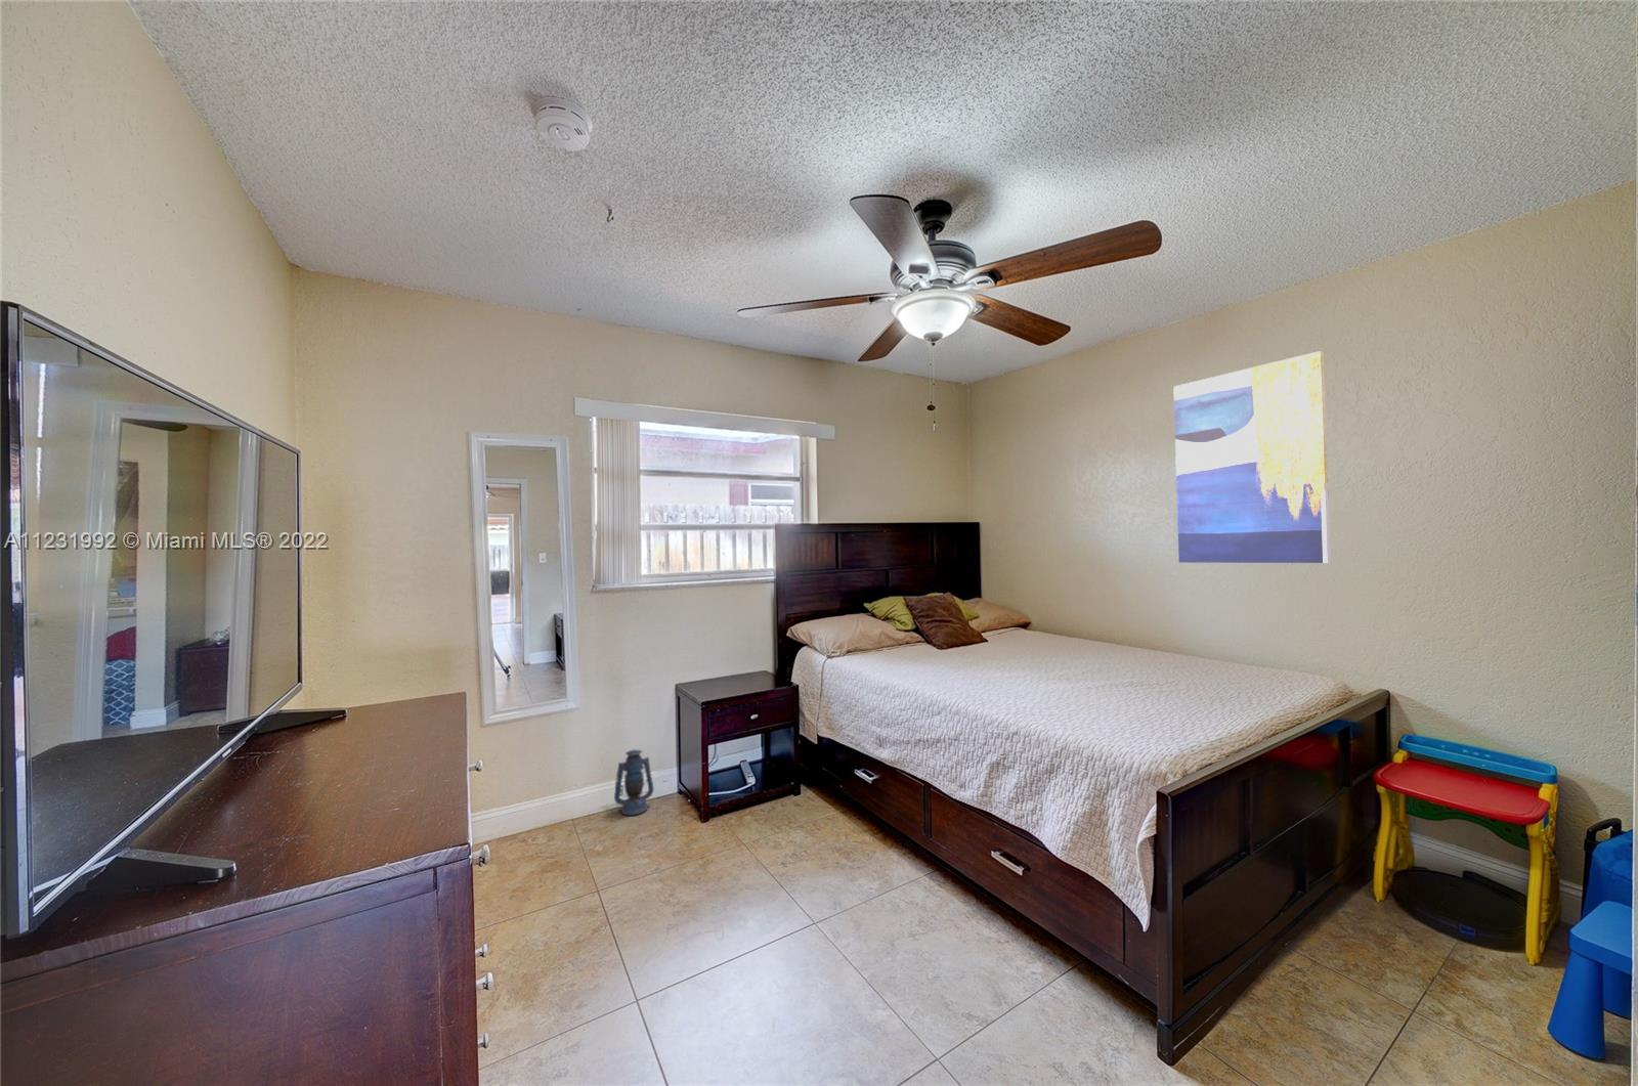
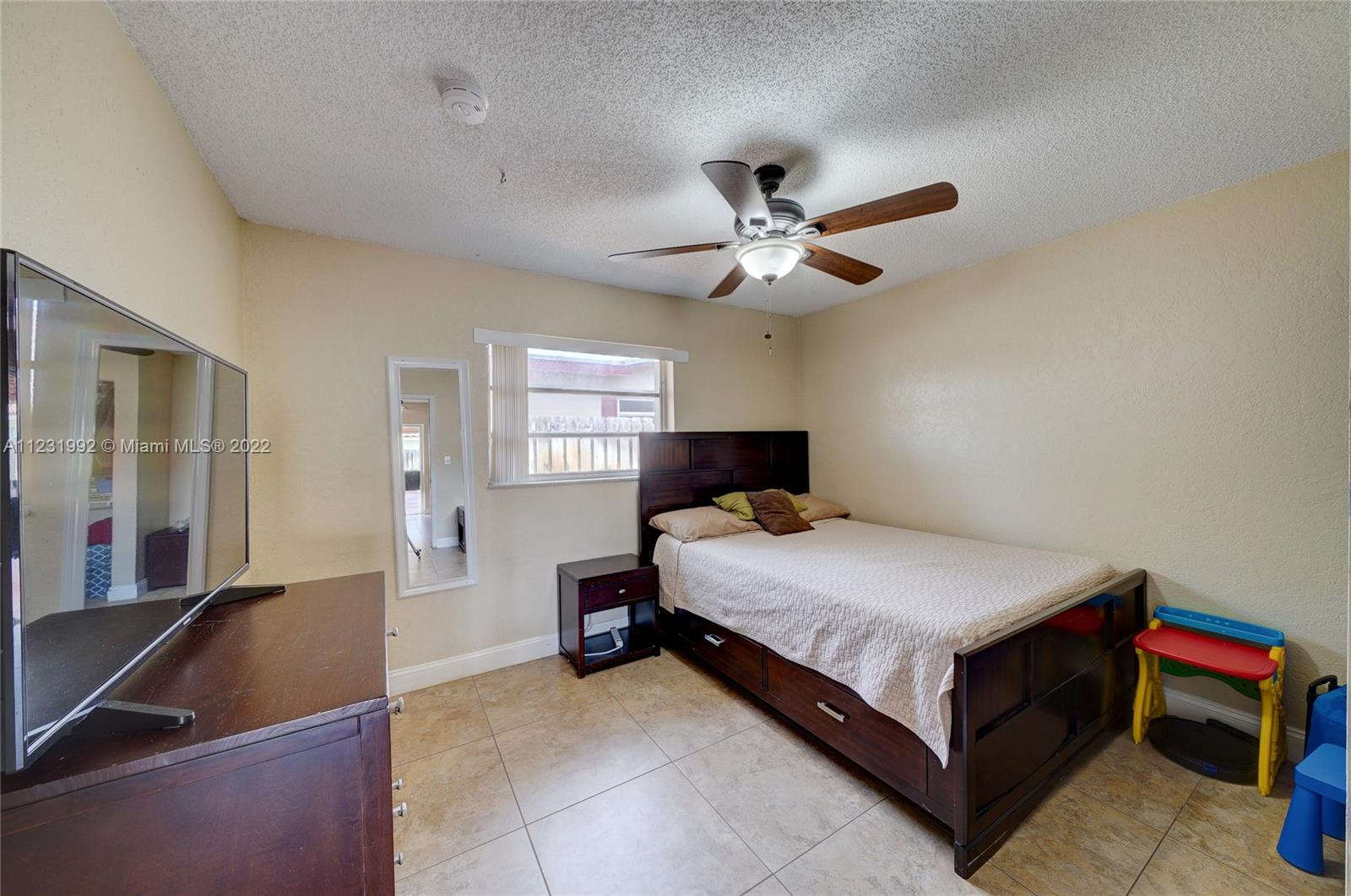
- wall art (1245, 465)
- lantern (634, 779)
